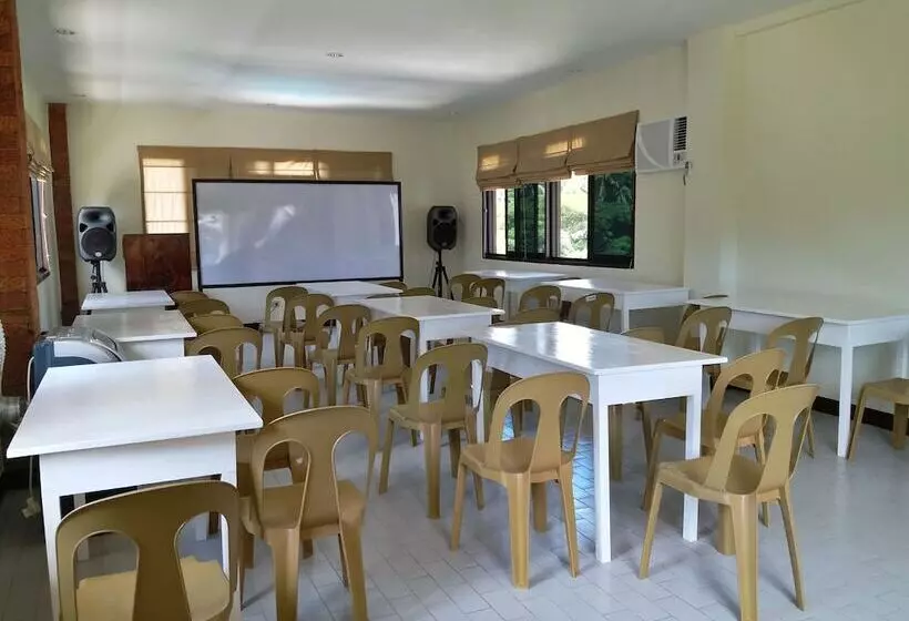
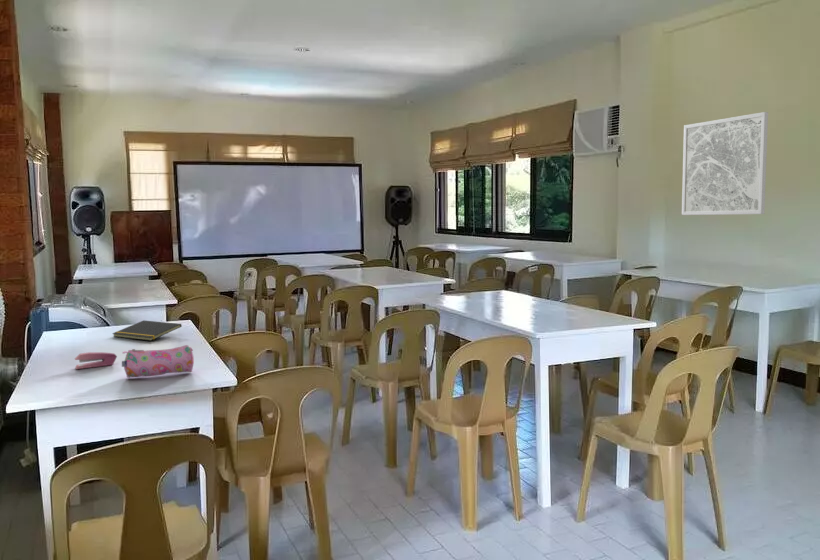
+ notepad (147, 330)
+ wall art (721, 167)
+ pencil case (158, 361)
+ stapler (96, 359)
